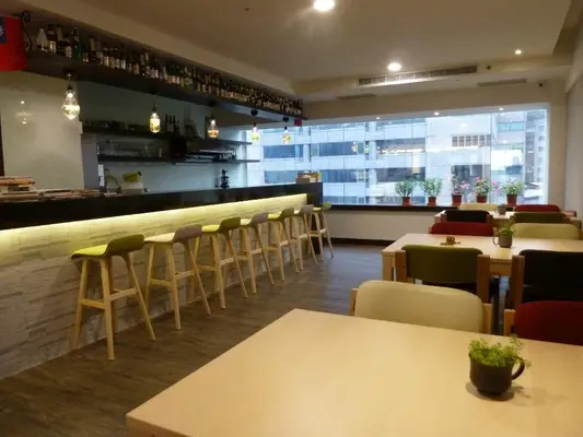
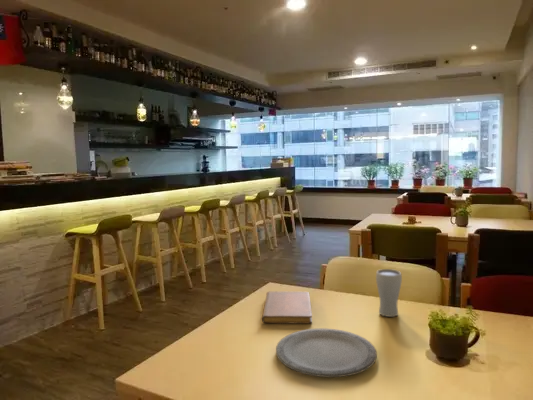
+ plate (325, 351)
+ notebook (287, 306)
+ drinking glass (388, 293)
